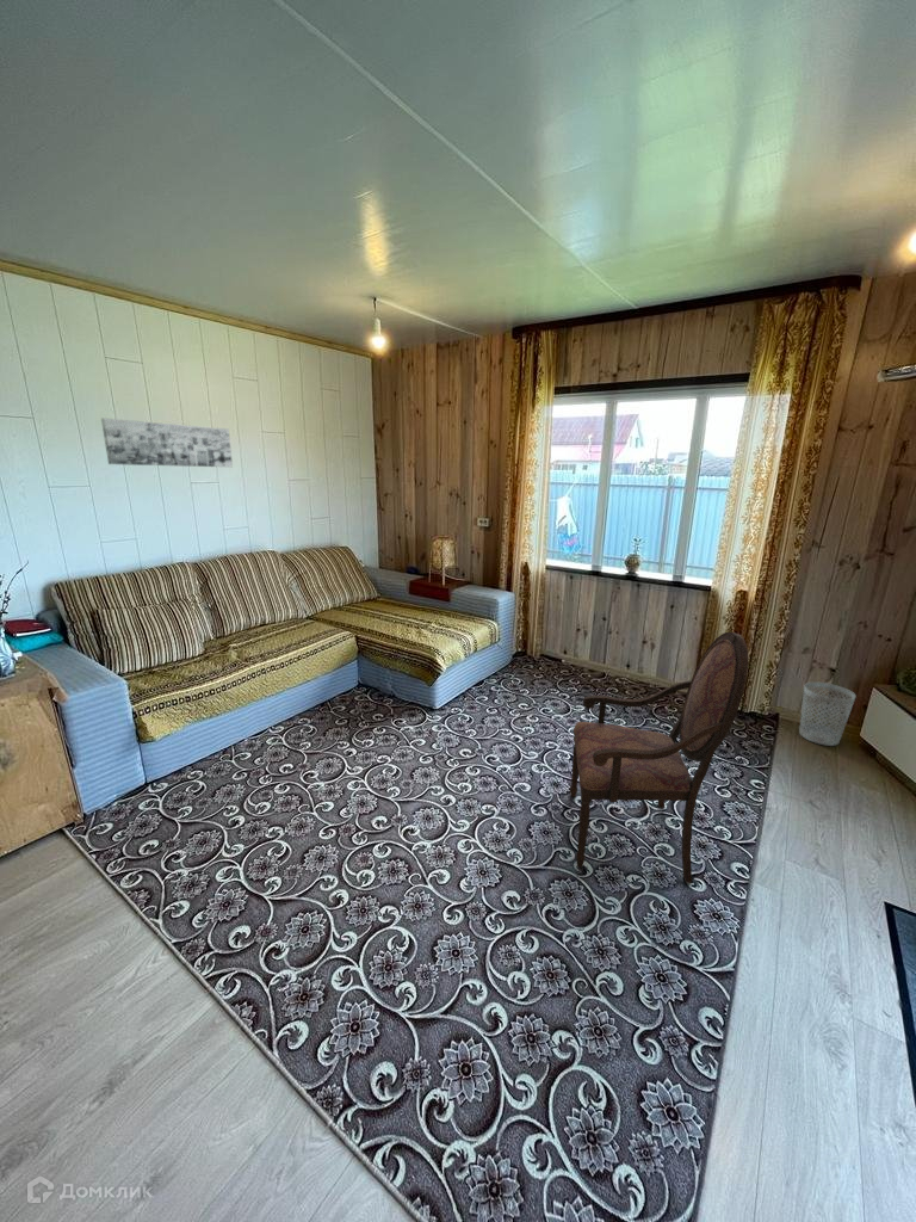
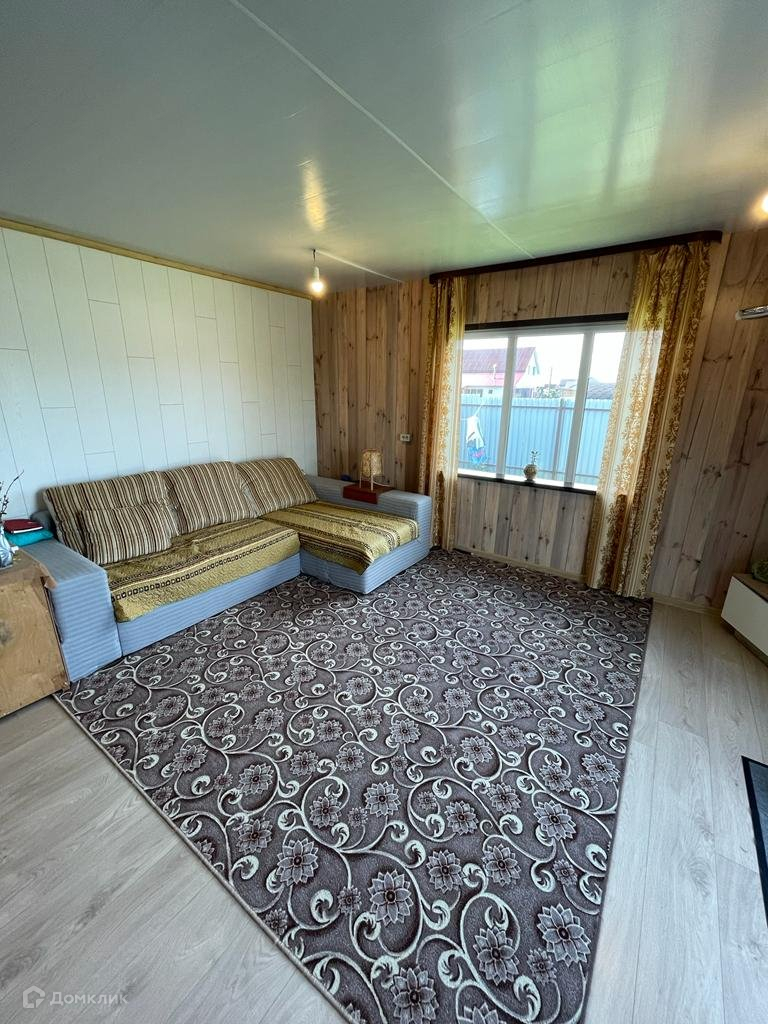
- wastebasket (823, 714)
- wall art (173, 445)
- armchair (648, 737)
